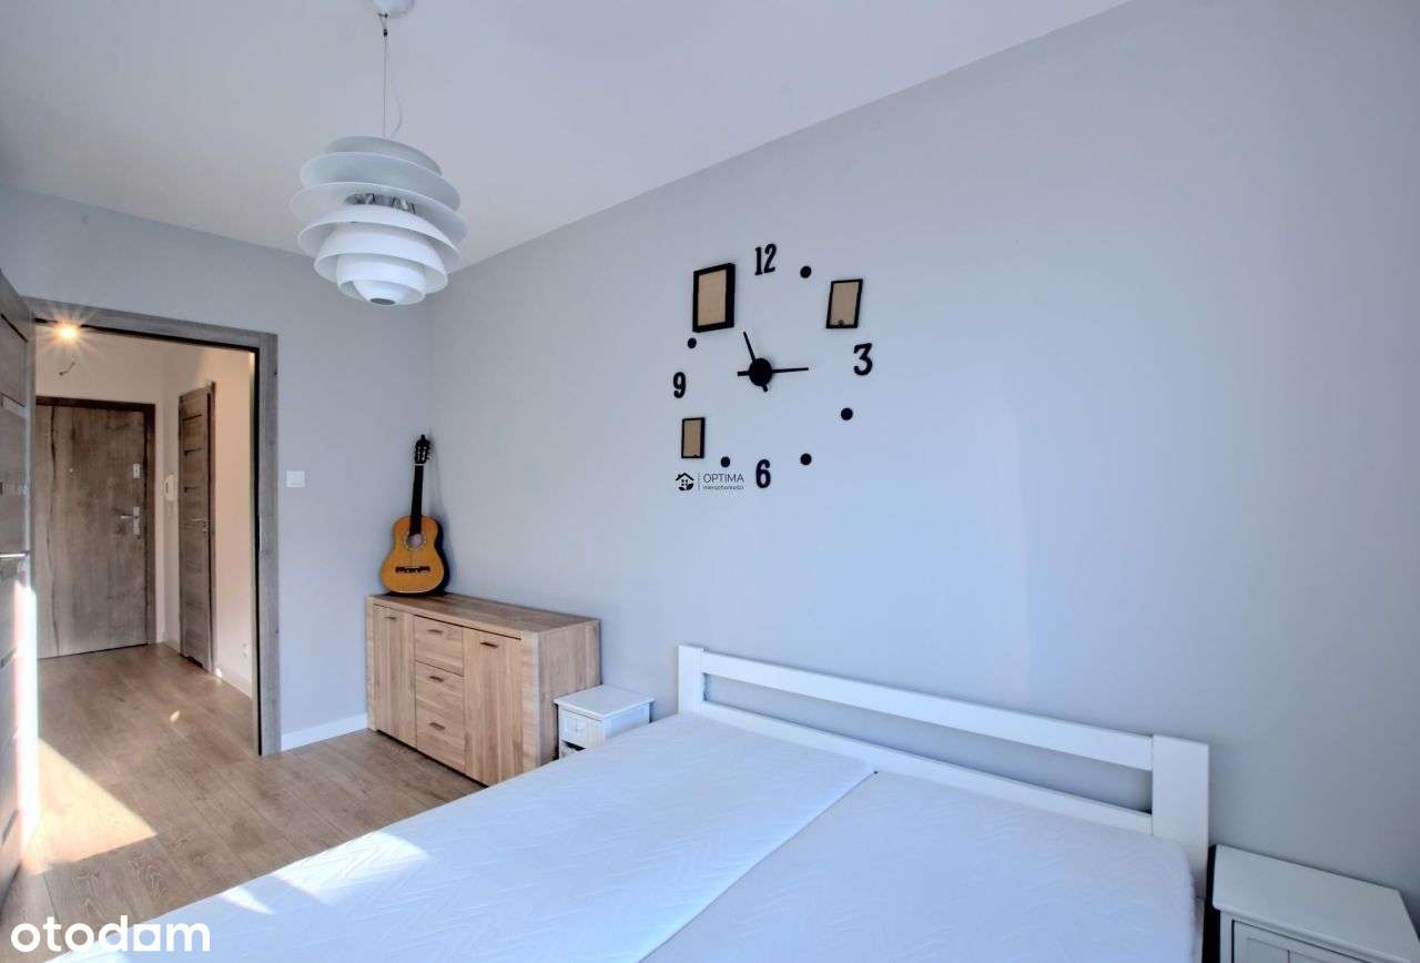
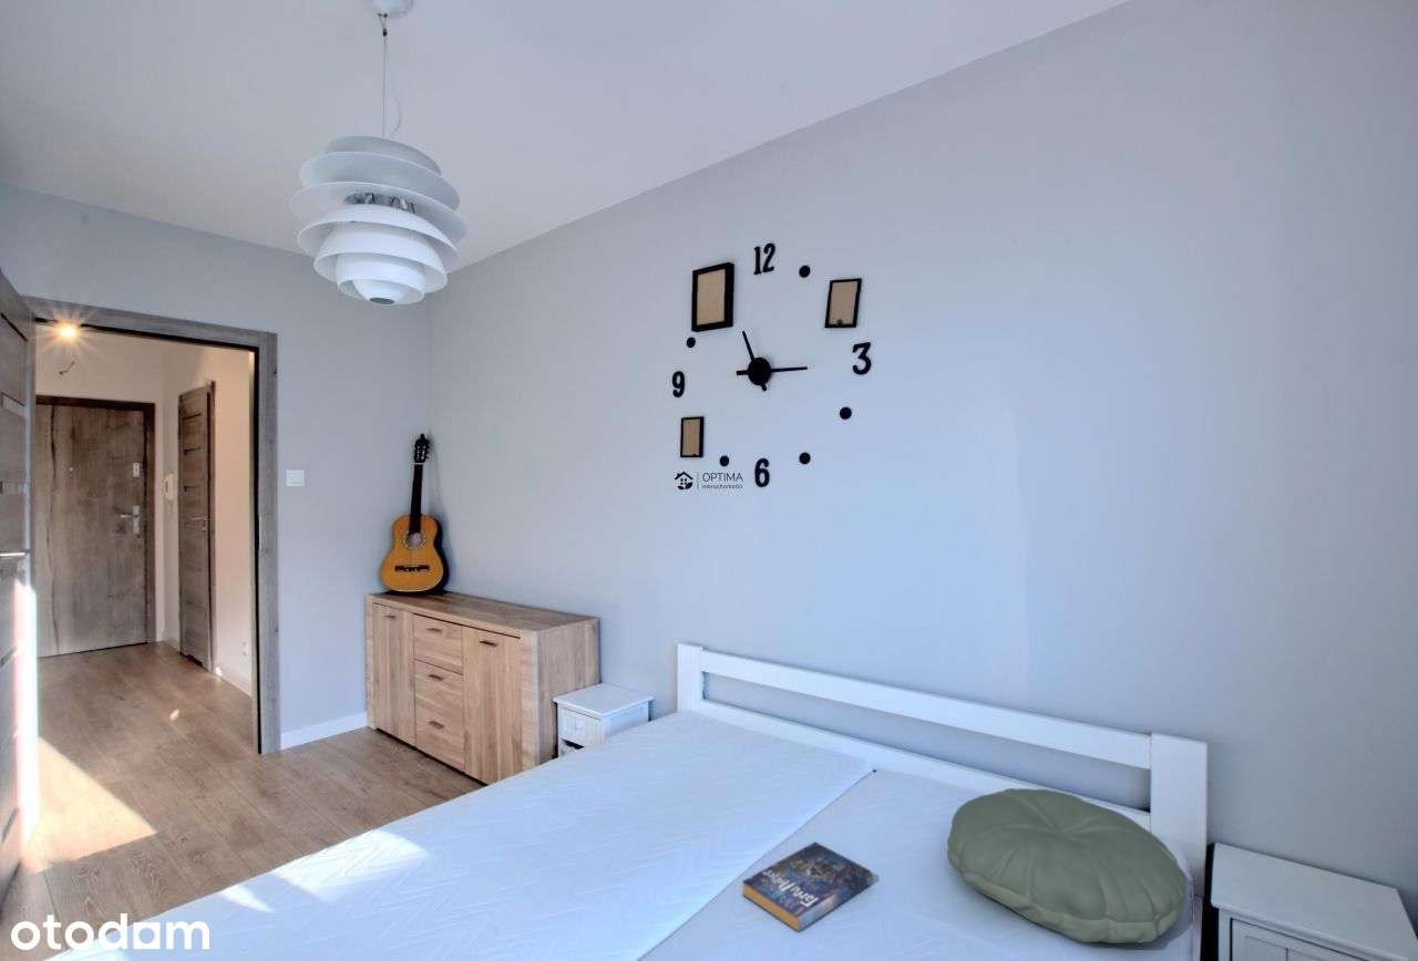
+ book (808, 882)
+ pillow (1059, 852)
